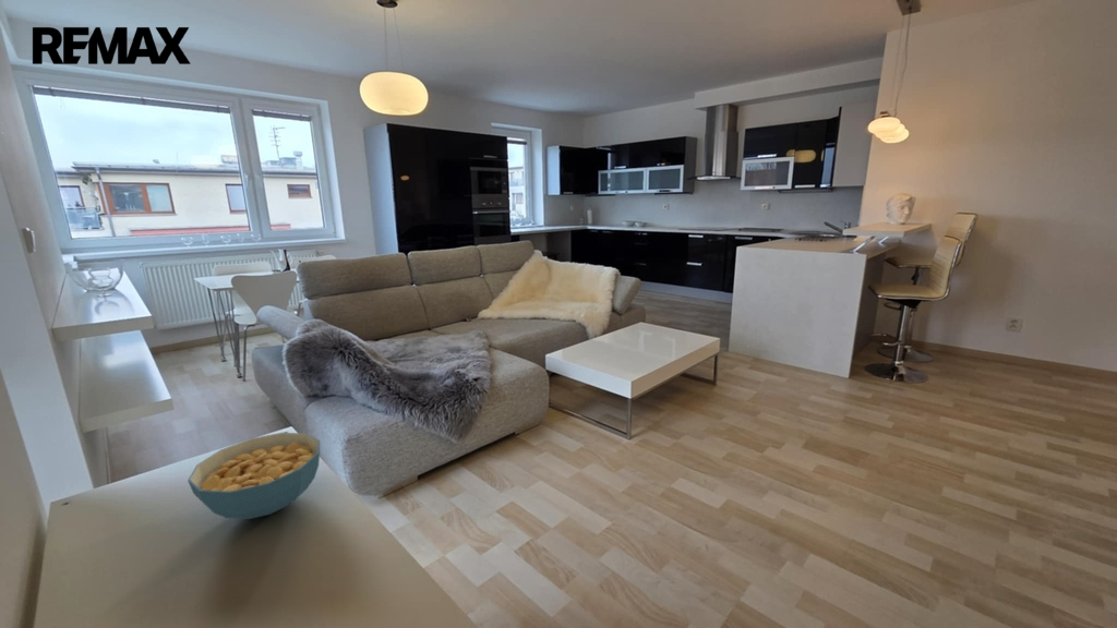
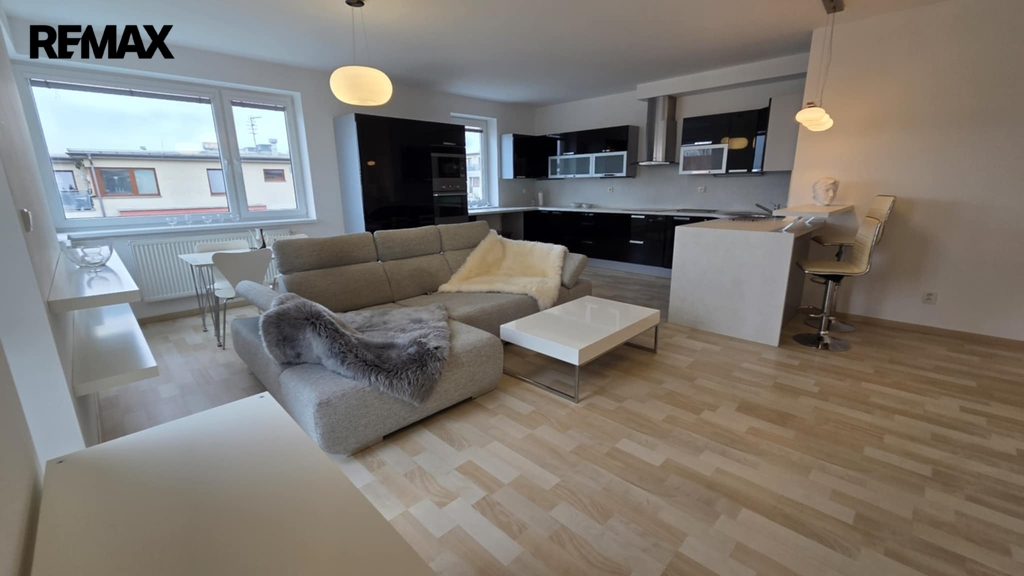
- cereal bowl (263, 482)
